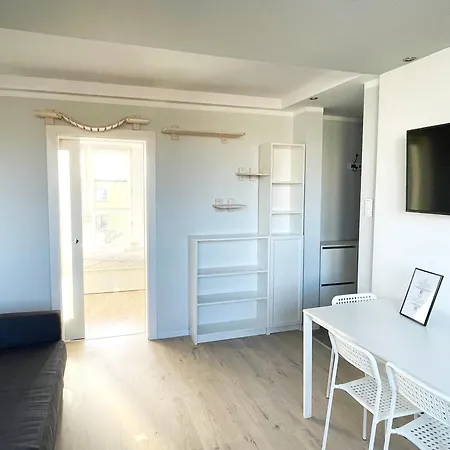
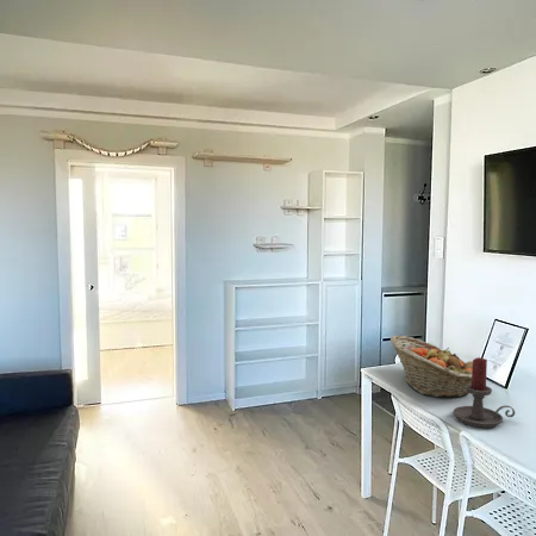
+ fruit basket (434, 363)
+ candle holder (485, 388)
